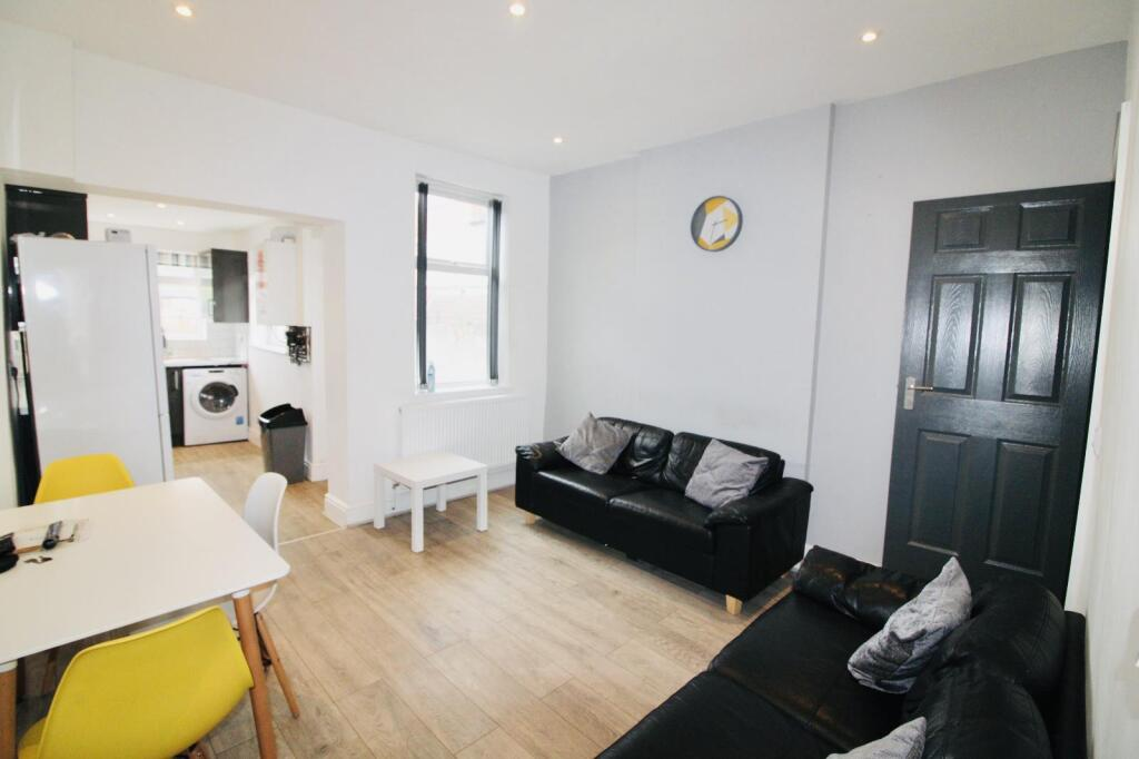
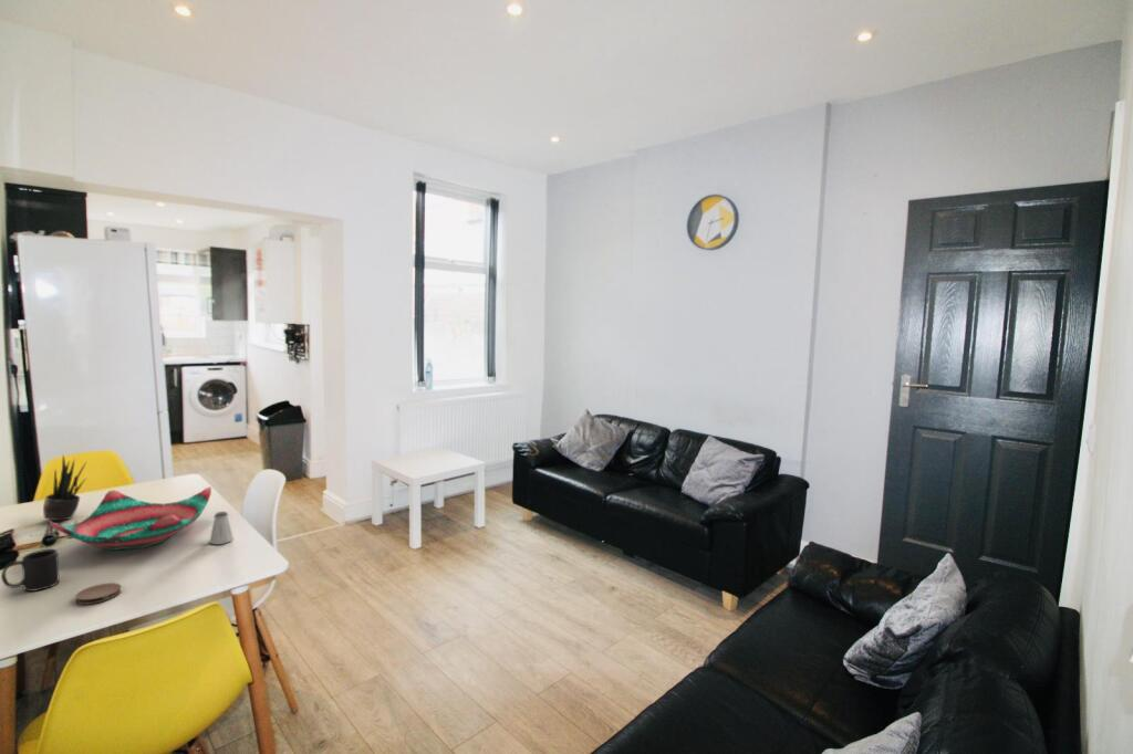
+ potted plant (65, 486)
+ saltshaker (221, 526)
+ mug (30, 572)
+ coaster (98, 593)
+ decorative bowl (138, 521)
